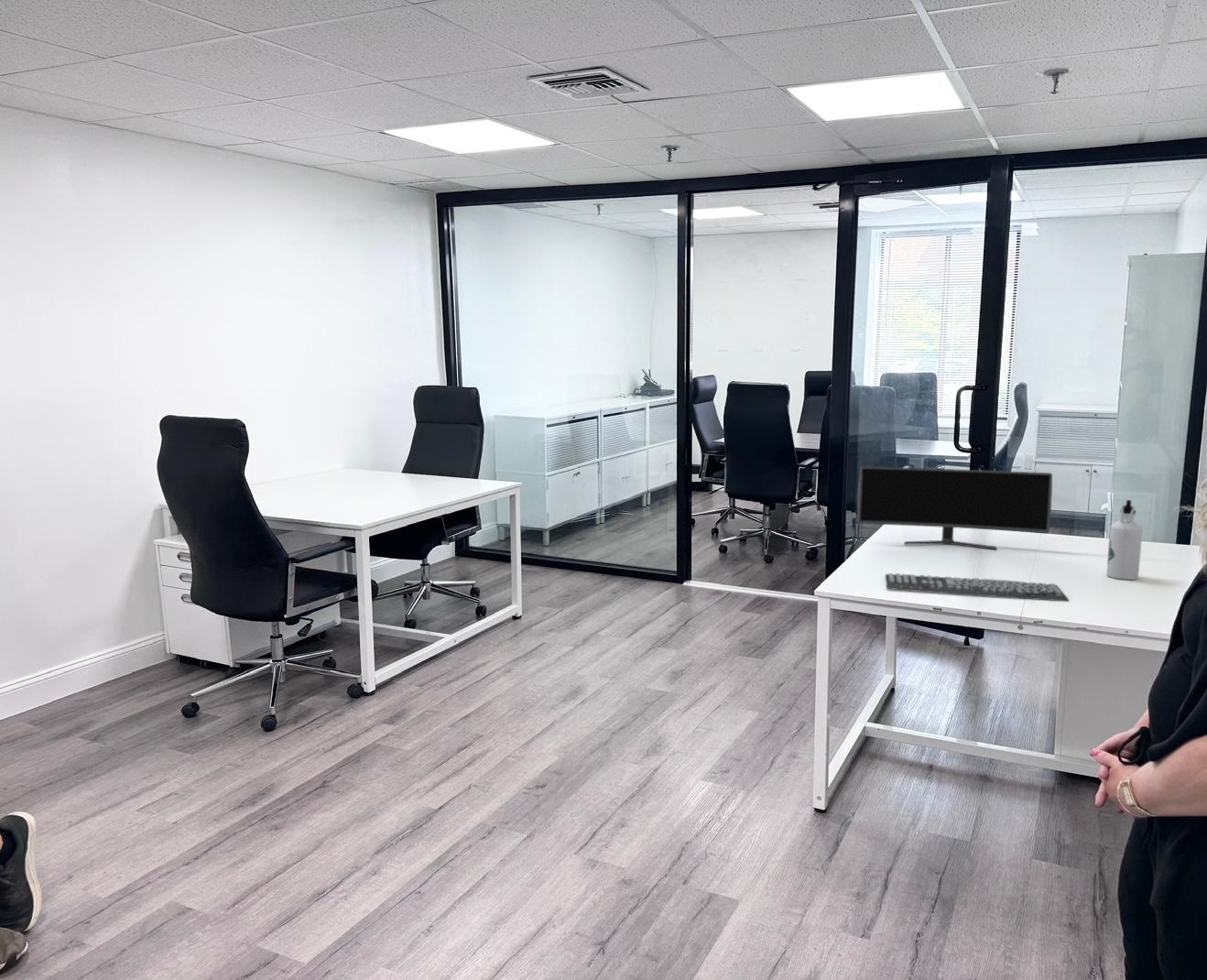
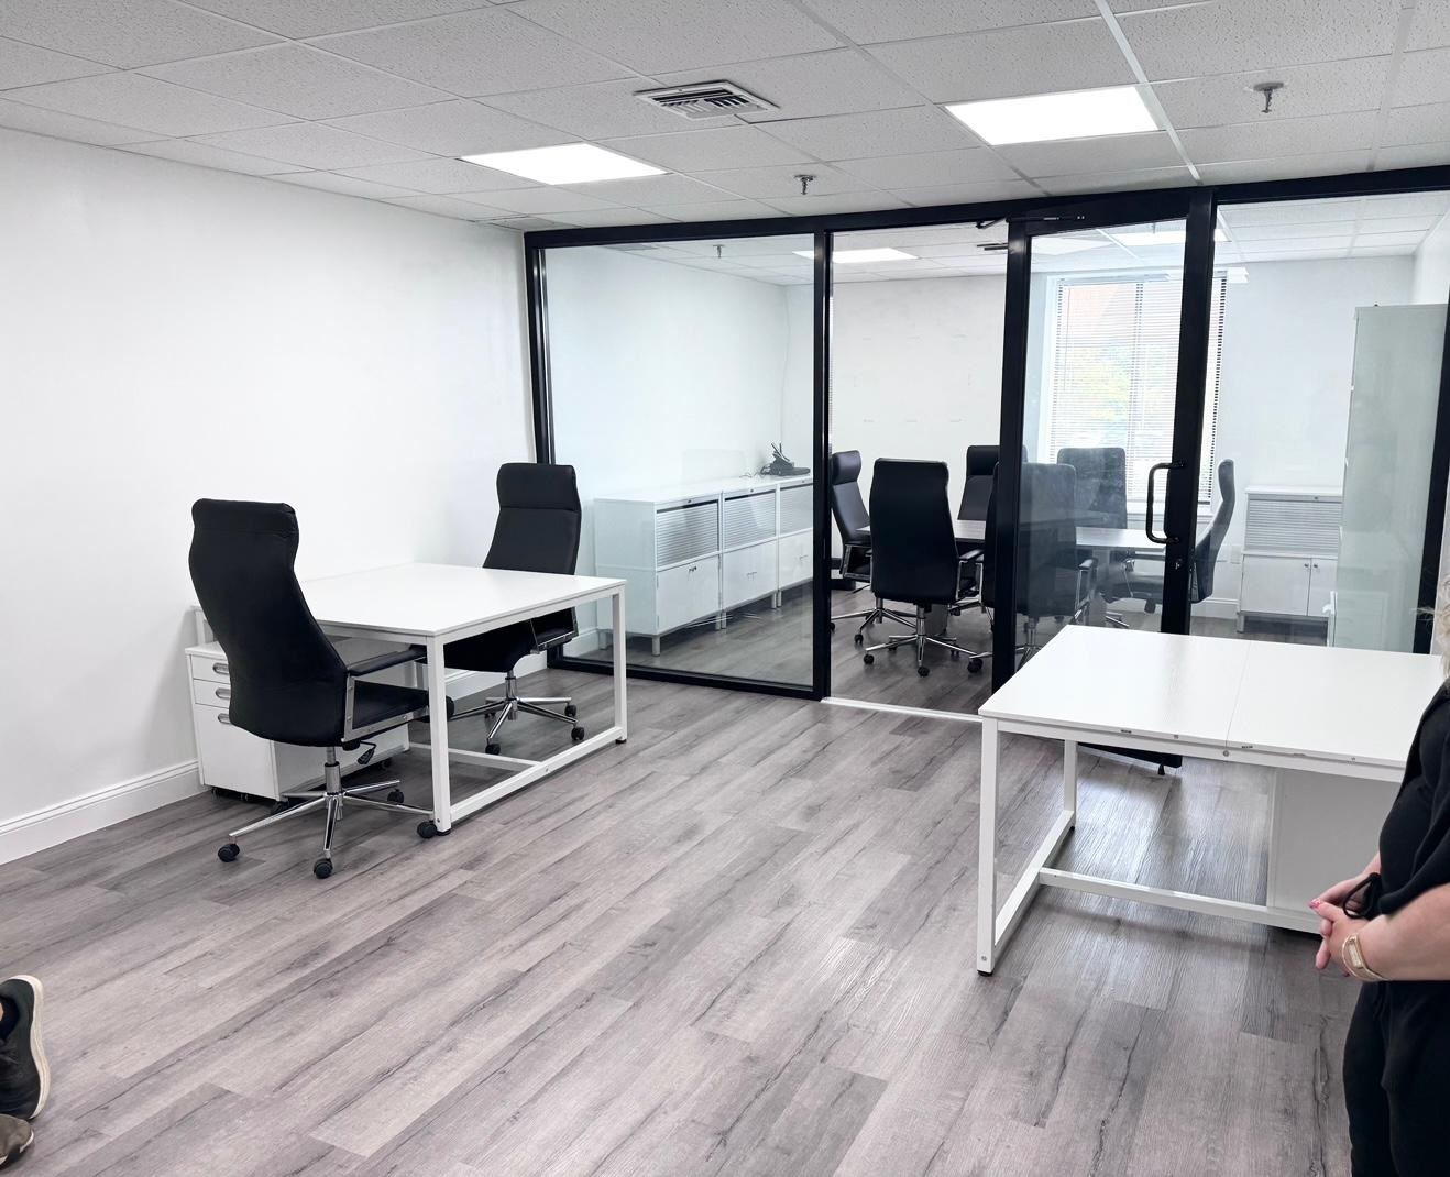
- monitor (951, 506)
- water bottle (1125, 539)
- keyboard (972, 585)
